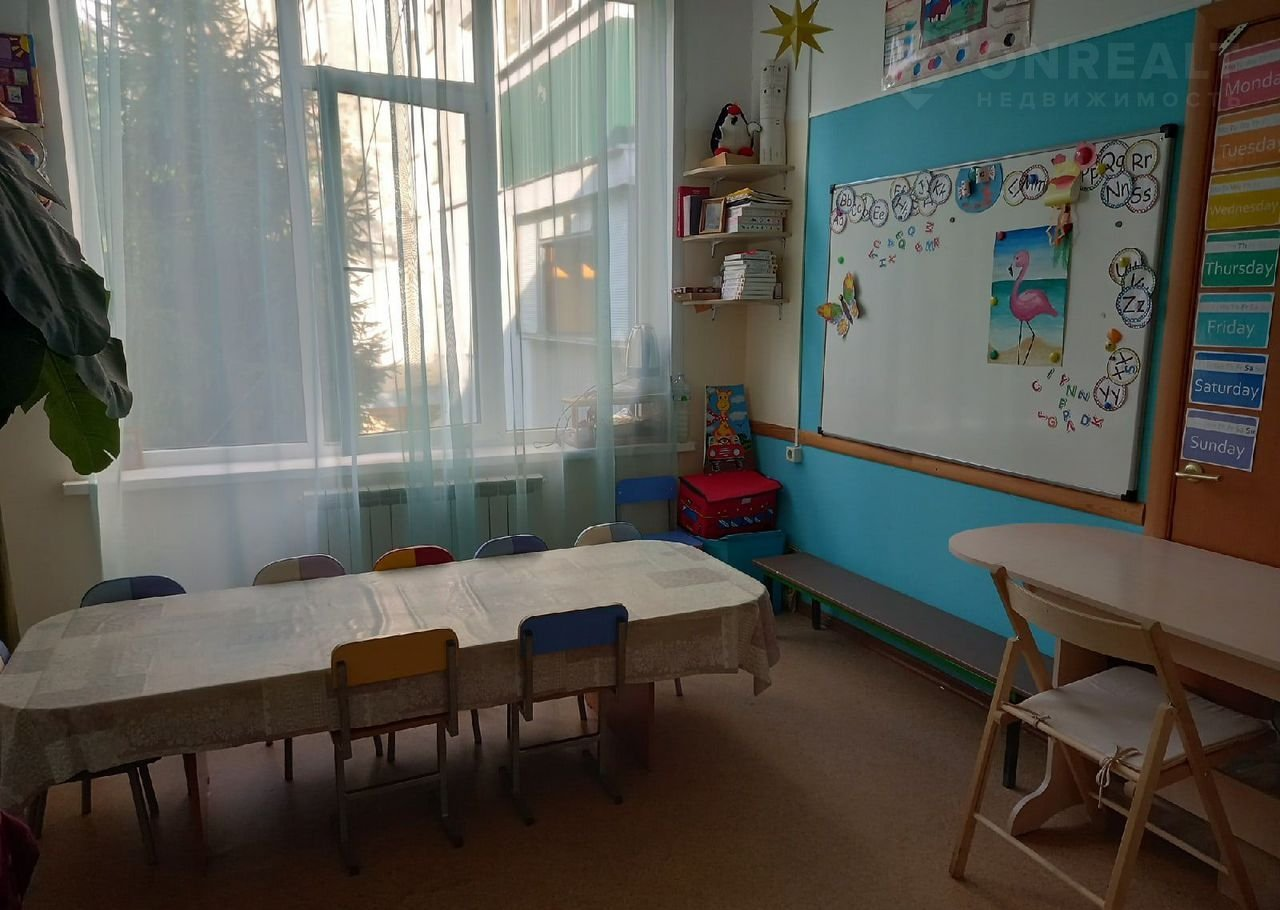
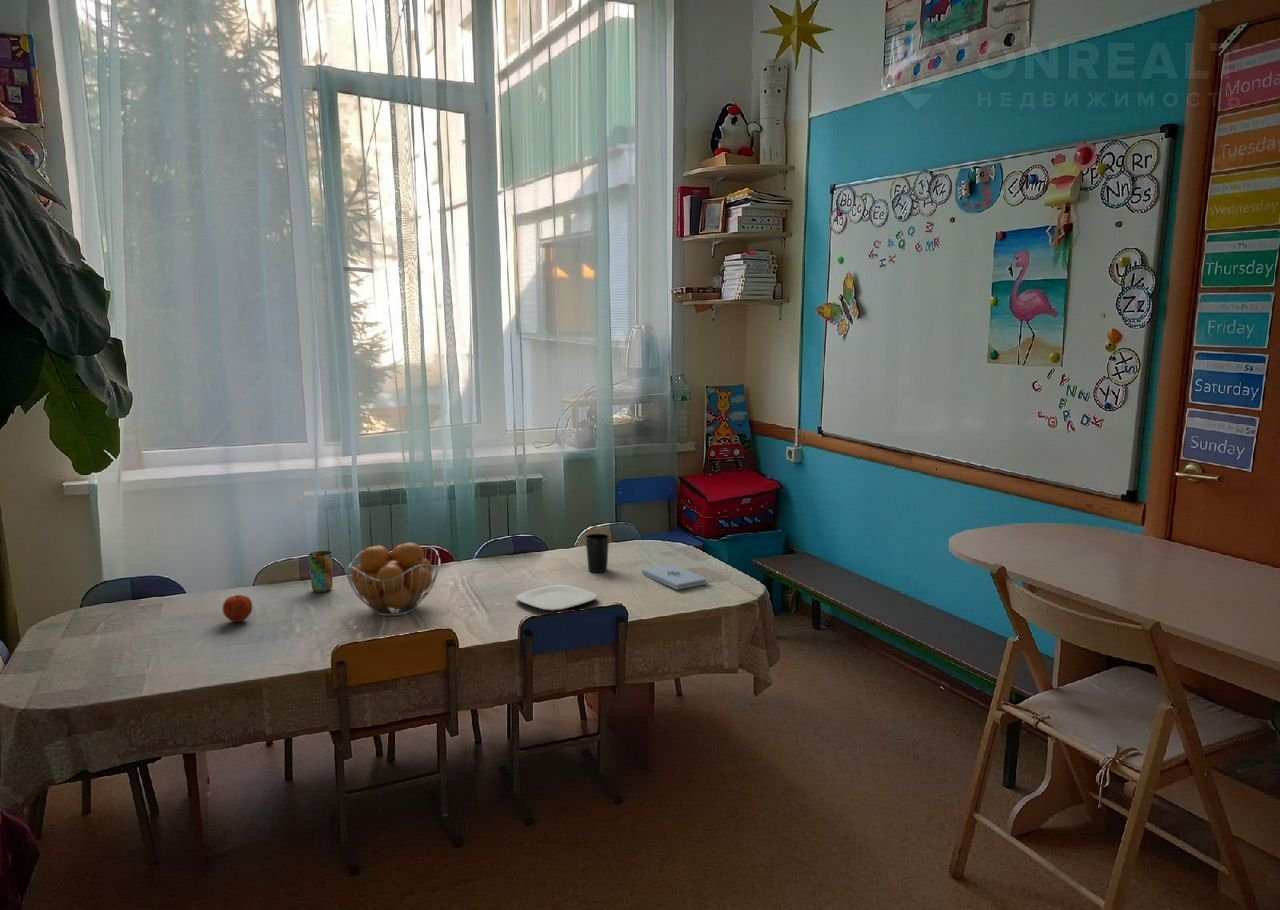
+ cup (597, 553)
+ plate (556, 598)
+ notepad (674, 576)
+ cup (321, 571)
+ fruit basket (393, 576)
+ apple (237, 607)
